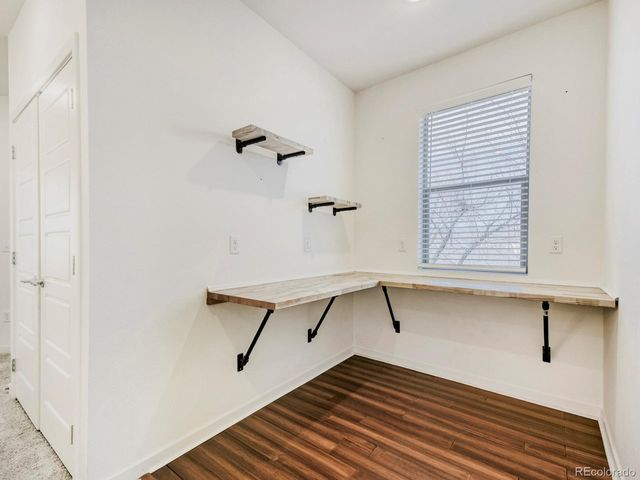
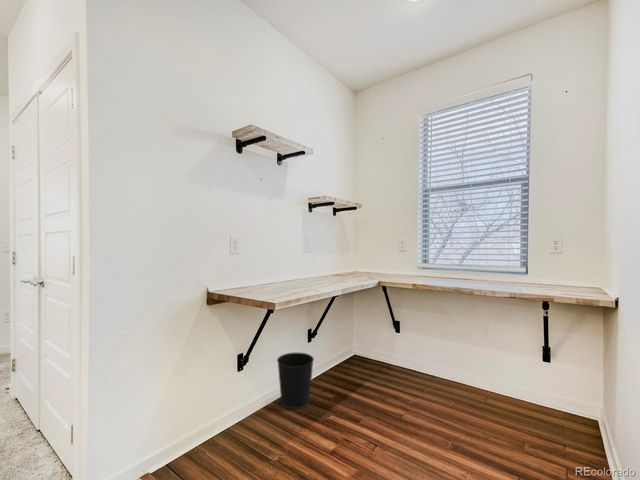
+ wastebasket (295, 380)
